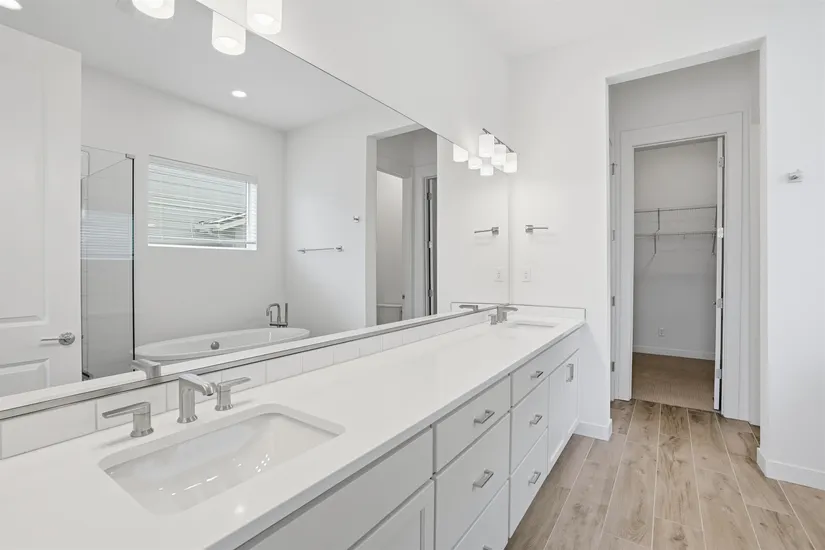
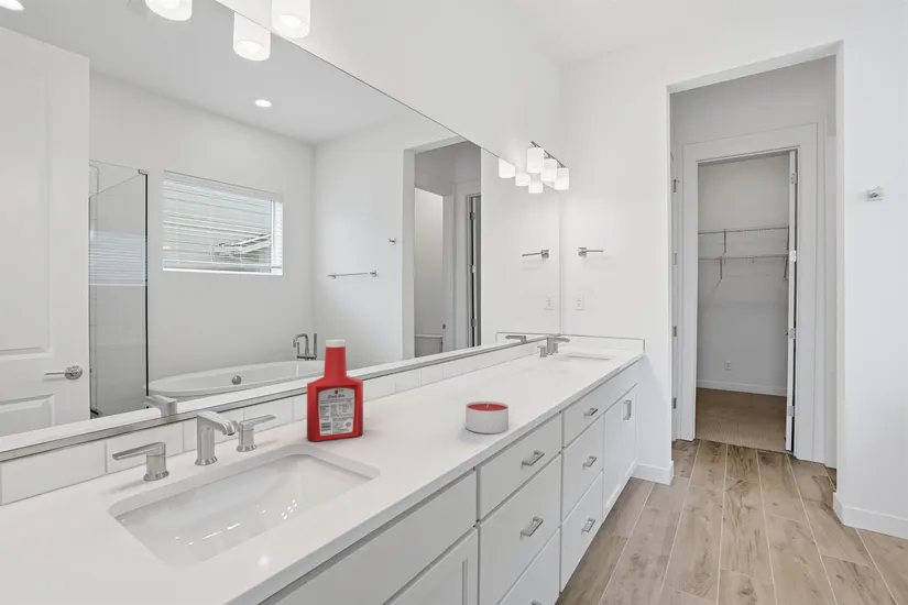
+ soap bottle (335, 387)
+ candle (486, 415)
